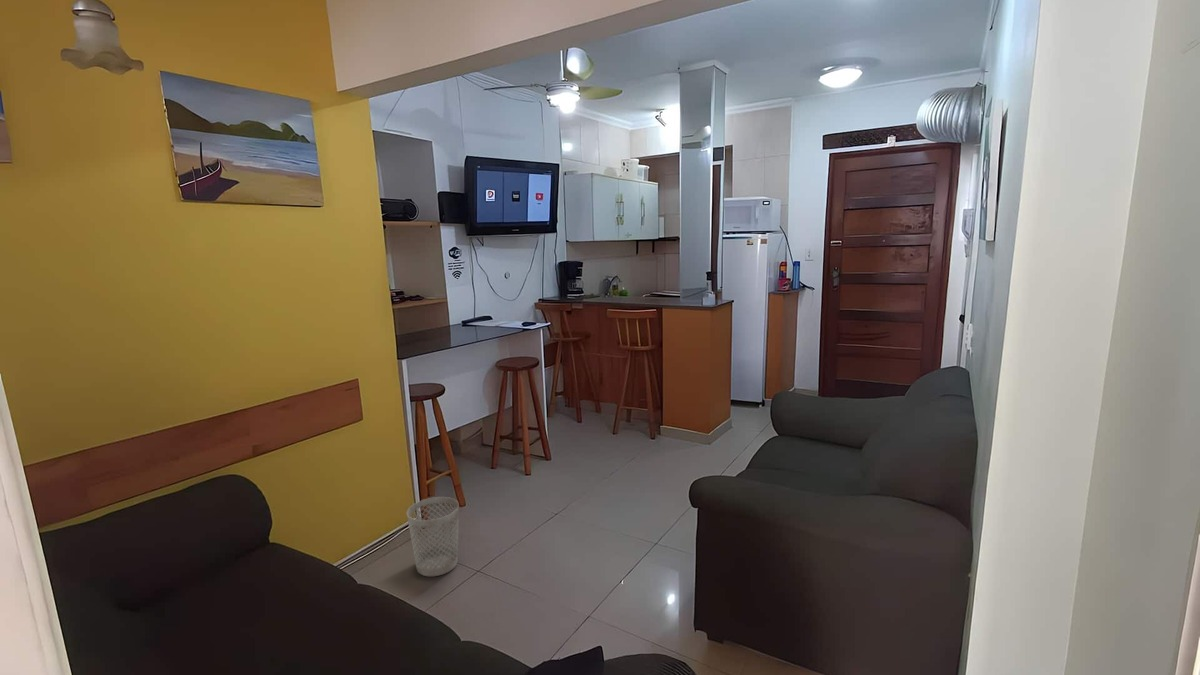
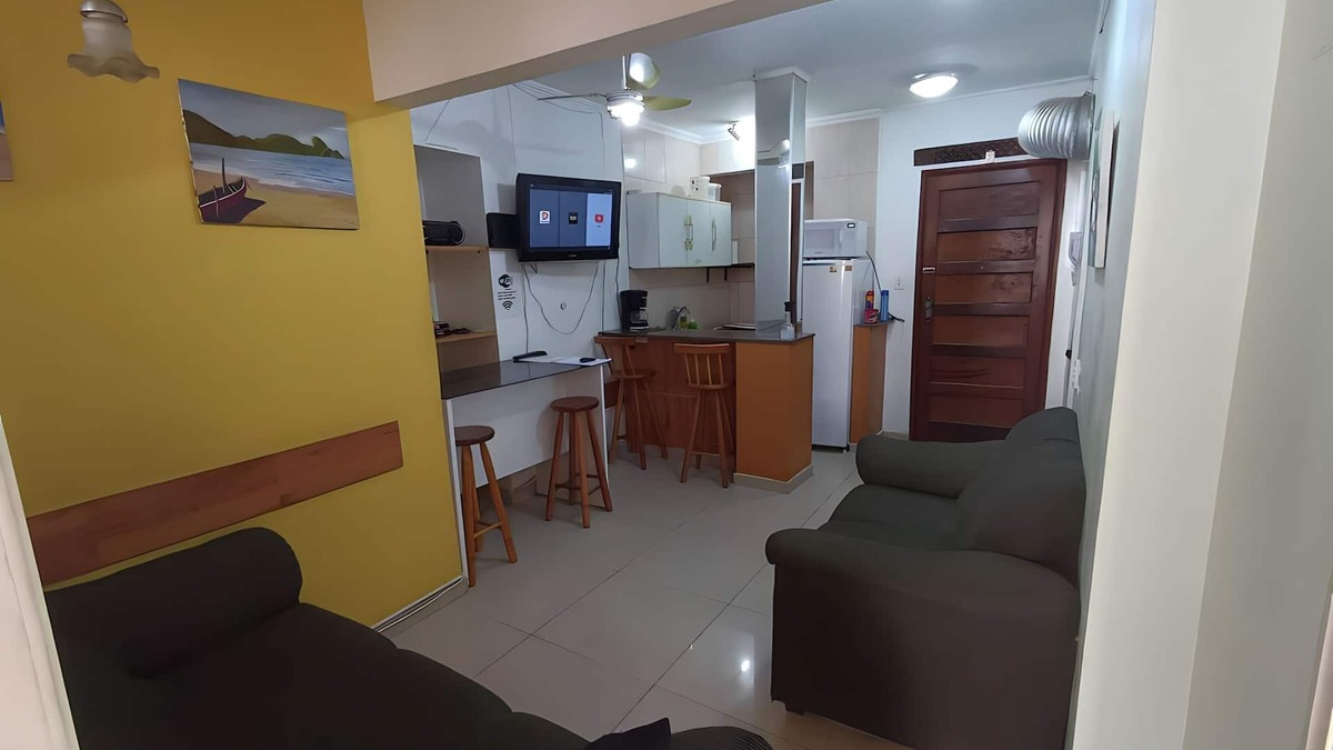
- wastebasket (435, 536)
